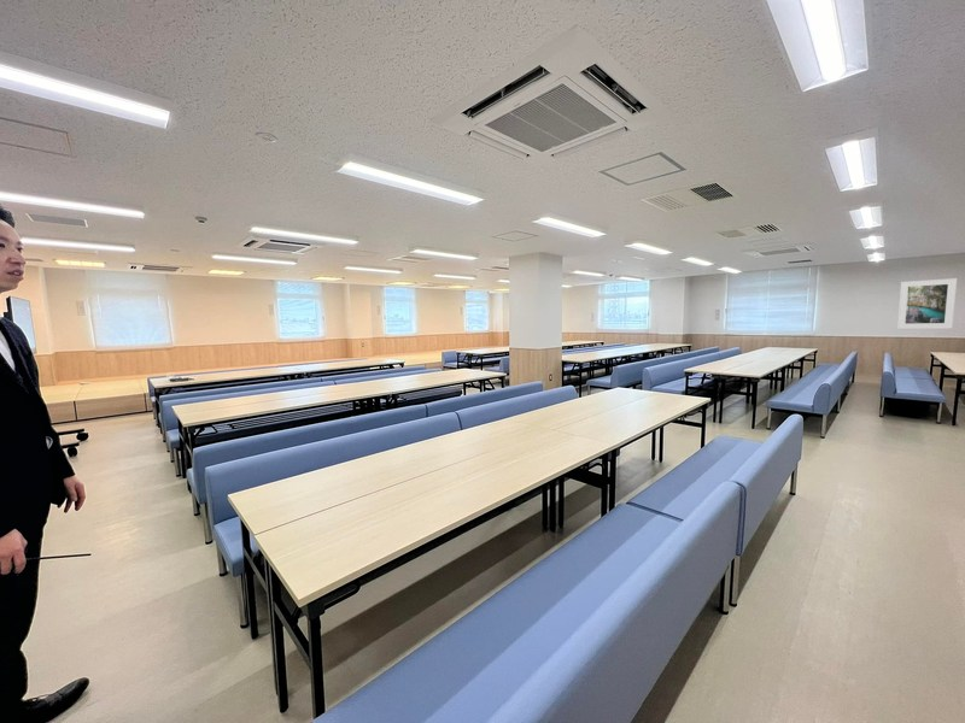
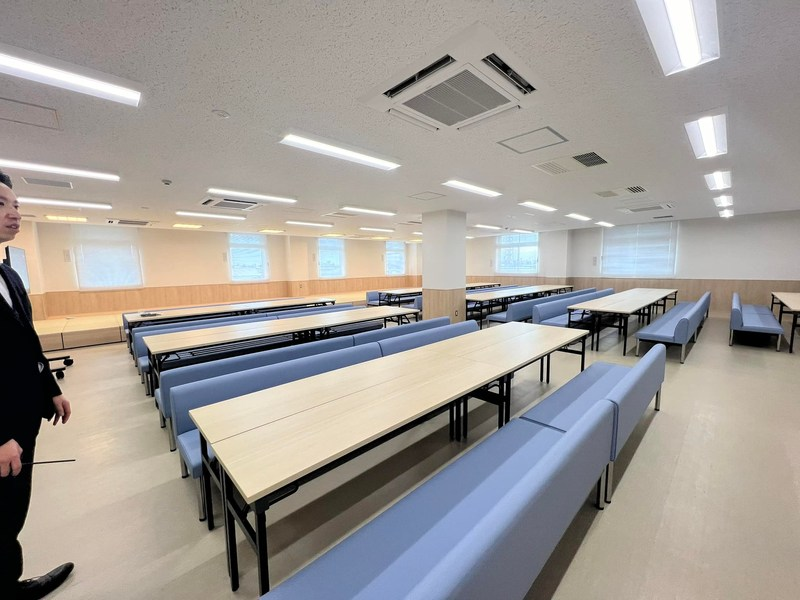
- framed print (925, 304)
